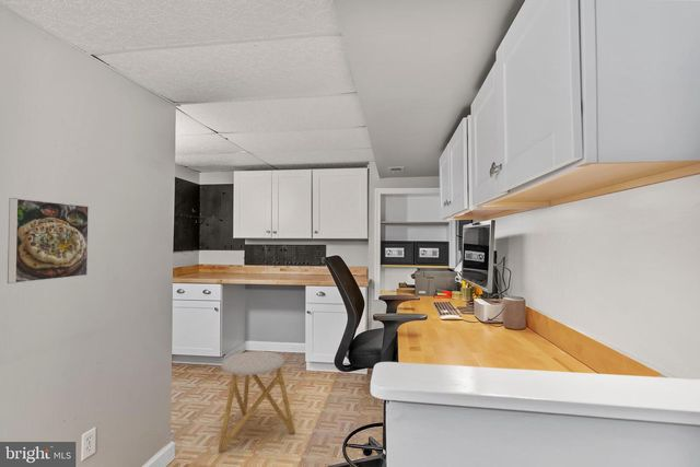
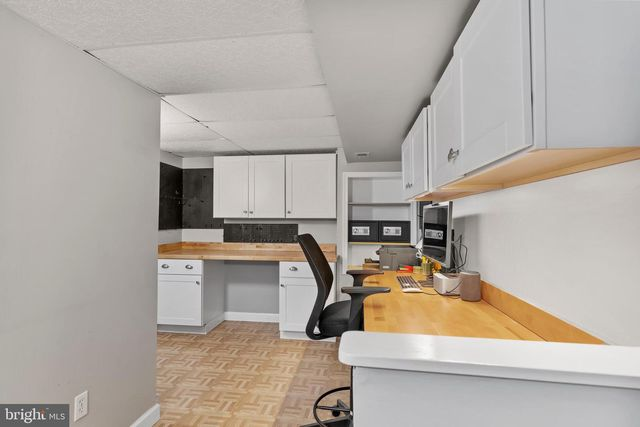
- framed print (51, 241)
- stool (259, 397)
